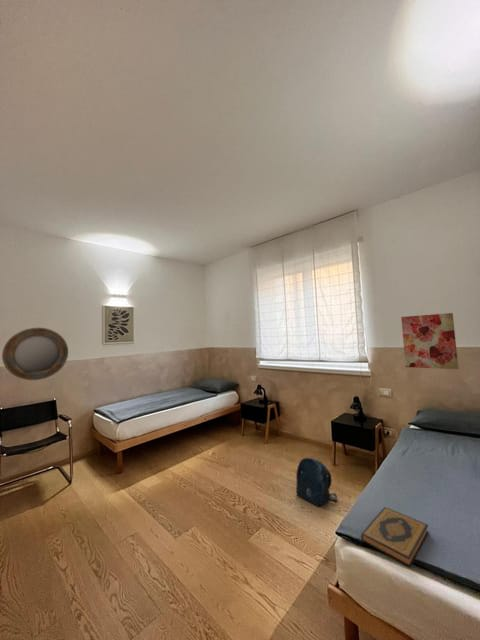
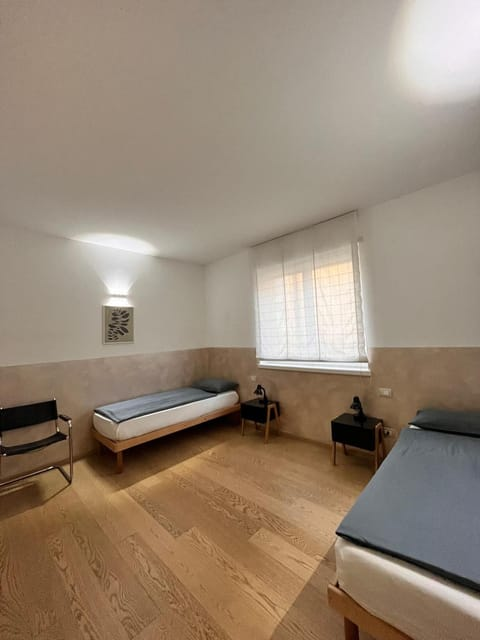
- backpack (314, 475)
- hardback book (395, 532)
- home mirror (37, 353)
- wall art (428, 341)
